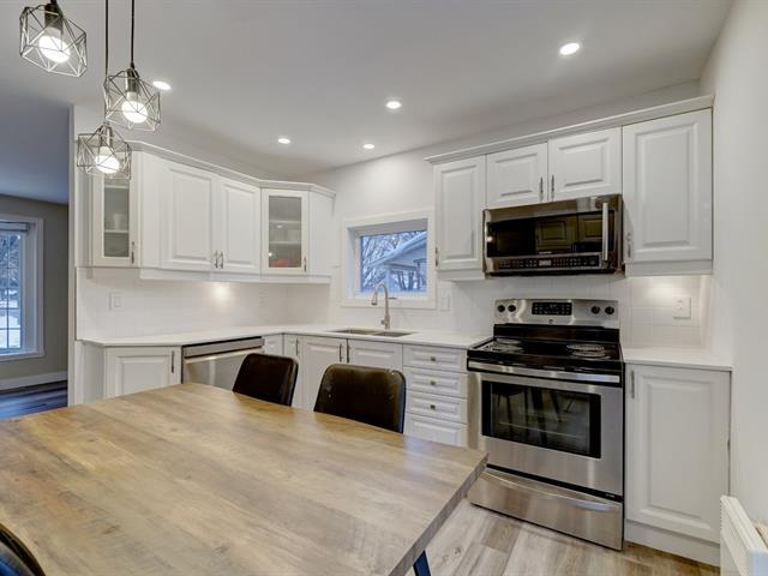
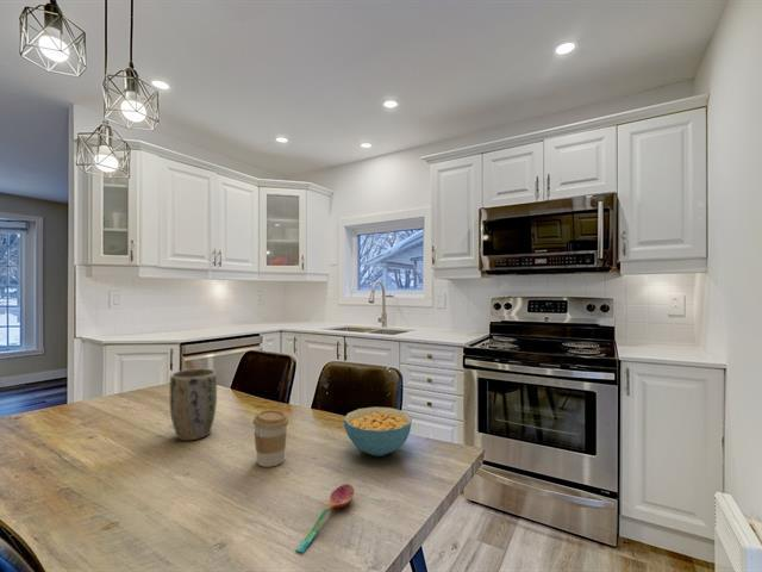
+ coffee cup (270, 436)
+ soupspoon (325, 514)
+ plant pot (193, 403)
+ cereal bowl (377, 434)
